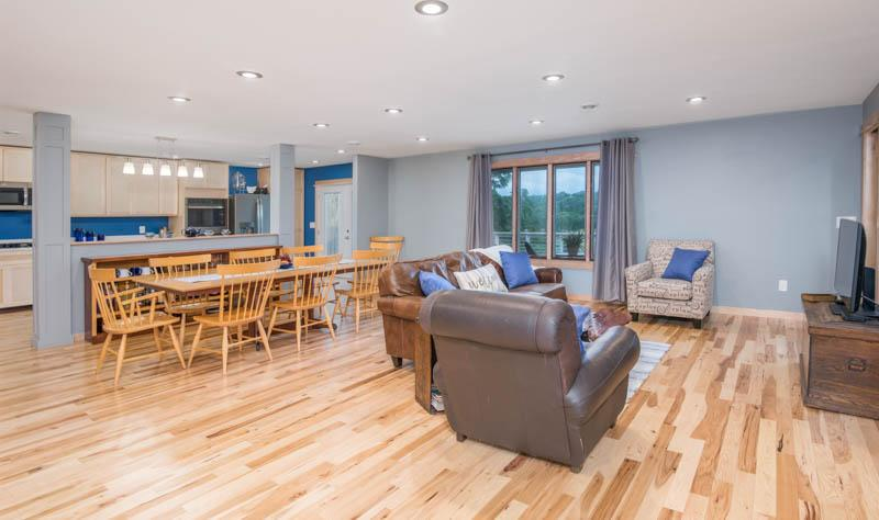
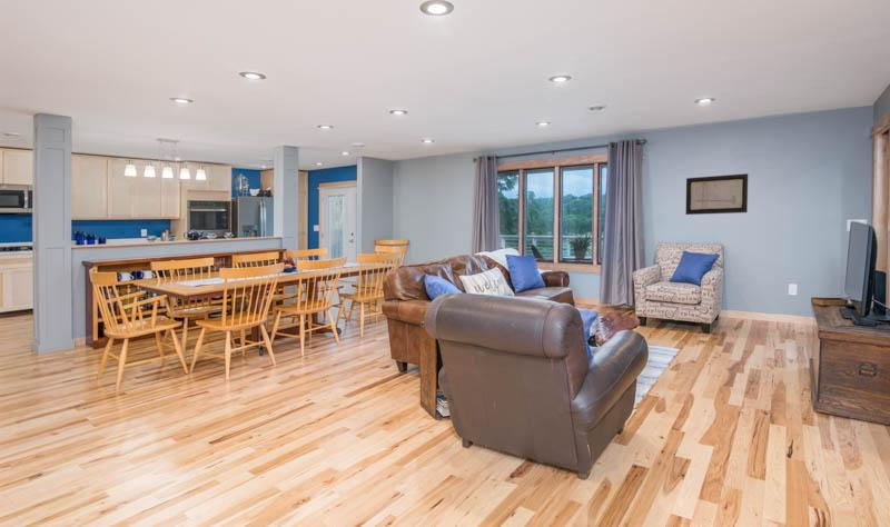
+ wall art (715, 195)
